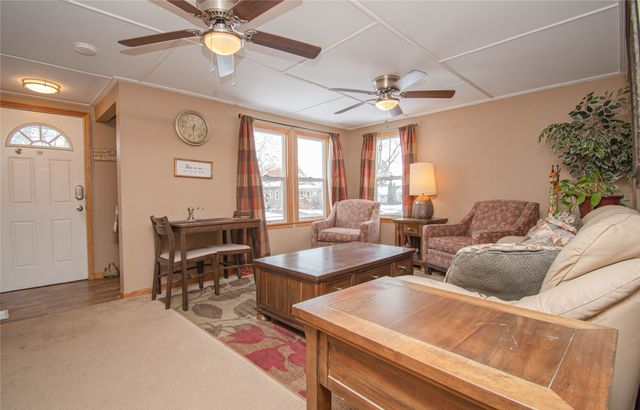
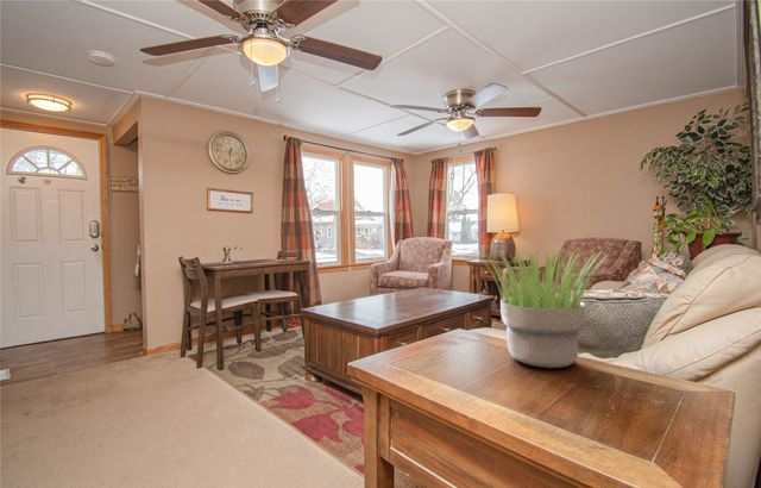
+ potted plant (540, 305)
